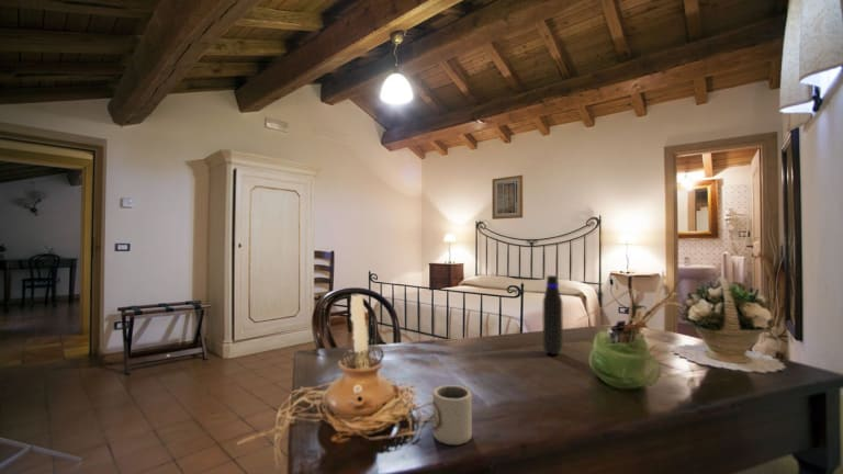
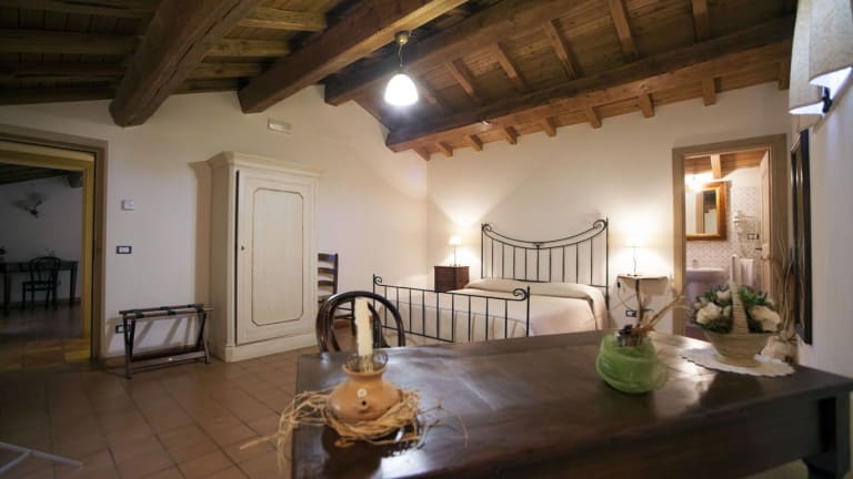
- water bottle (552, 314)
- cup (450, 410)
- wall art (507, 198)
